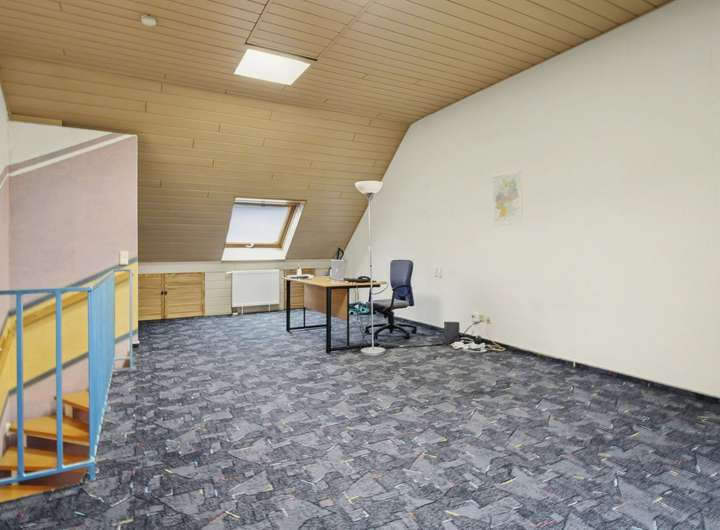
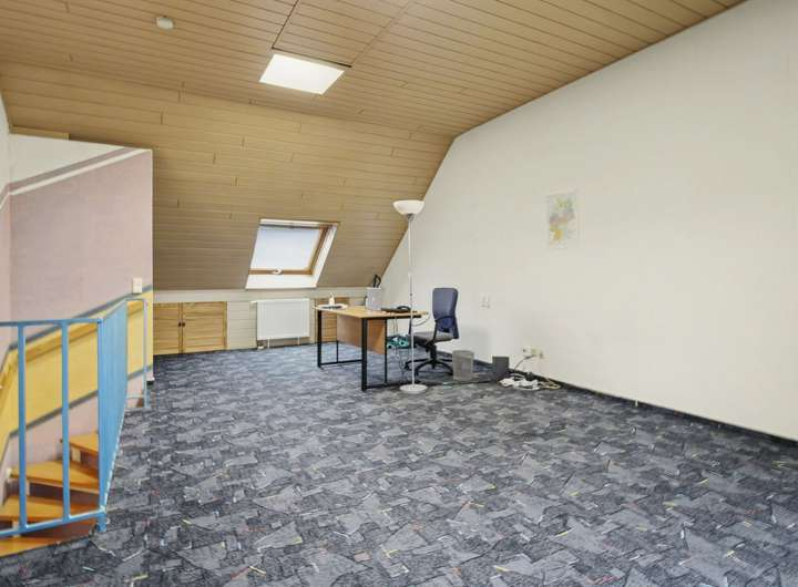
+ wastebasket (462, 364)
